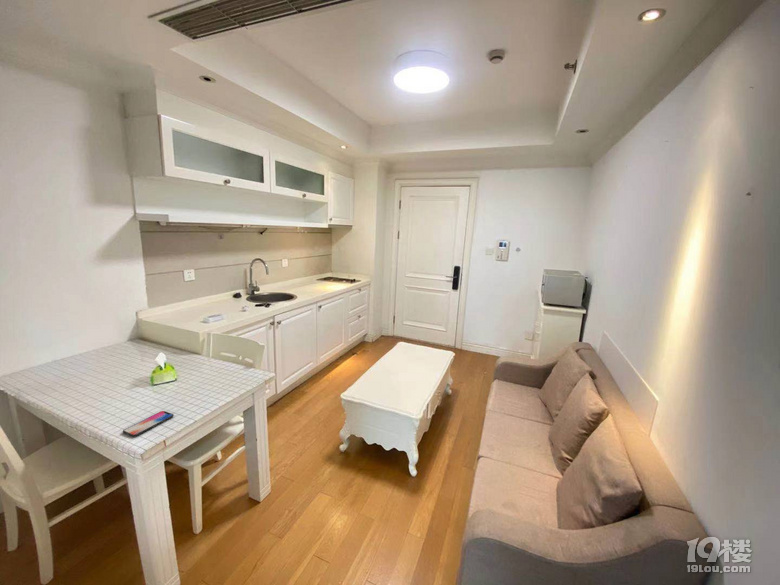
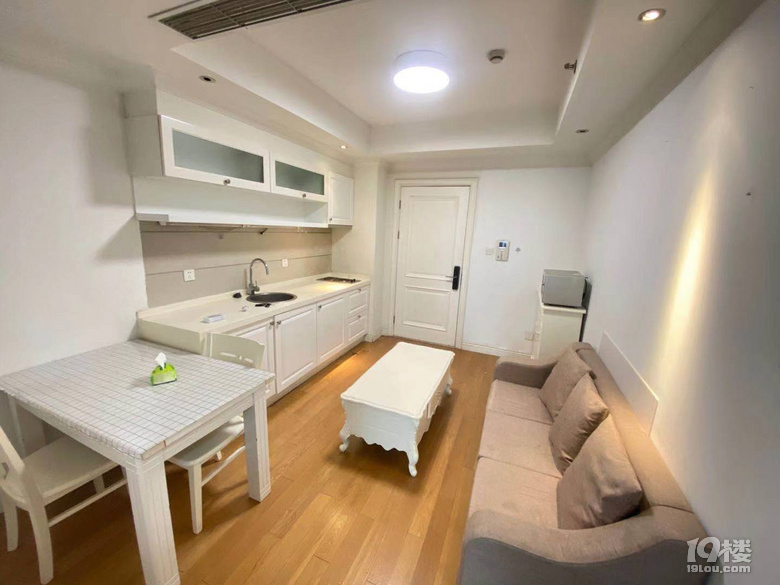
- smartphone (149, 423)
